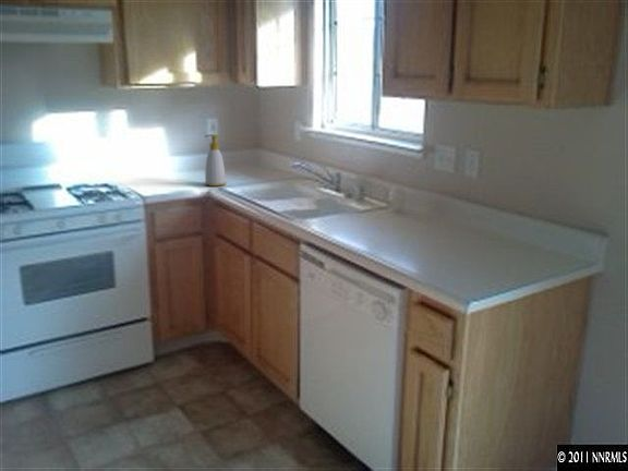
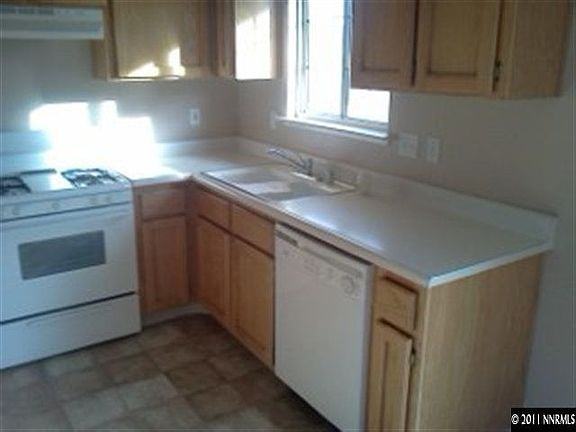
- soap bottle (214, 159)
